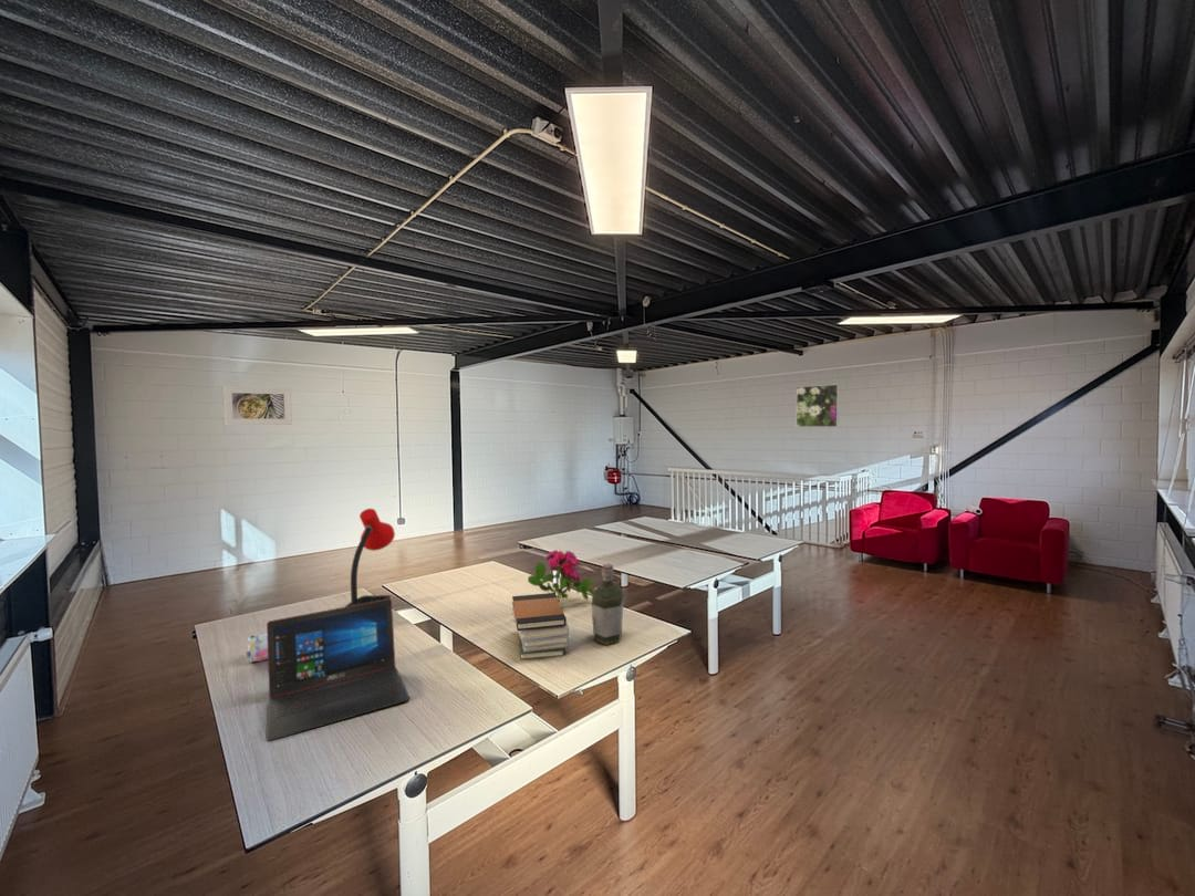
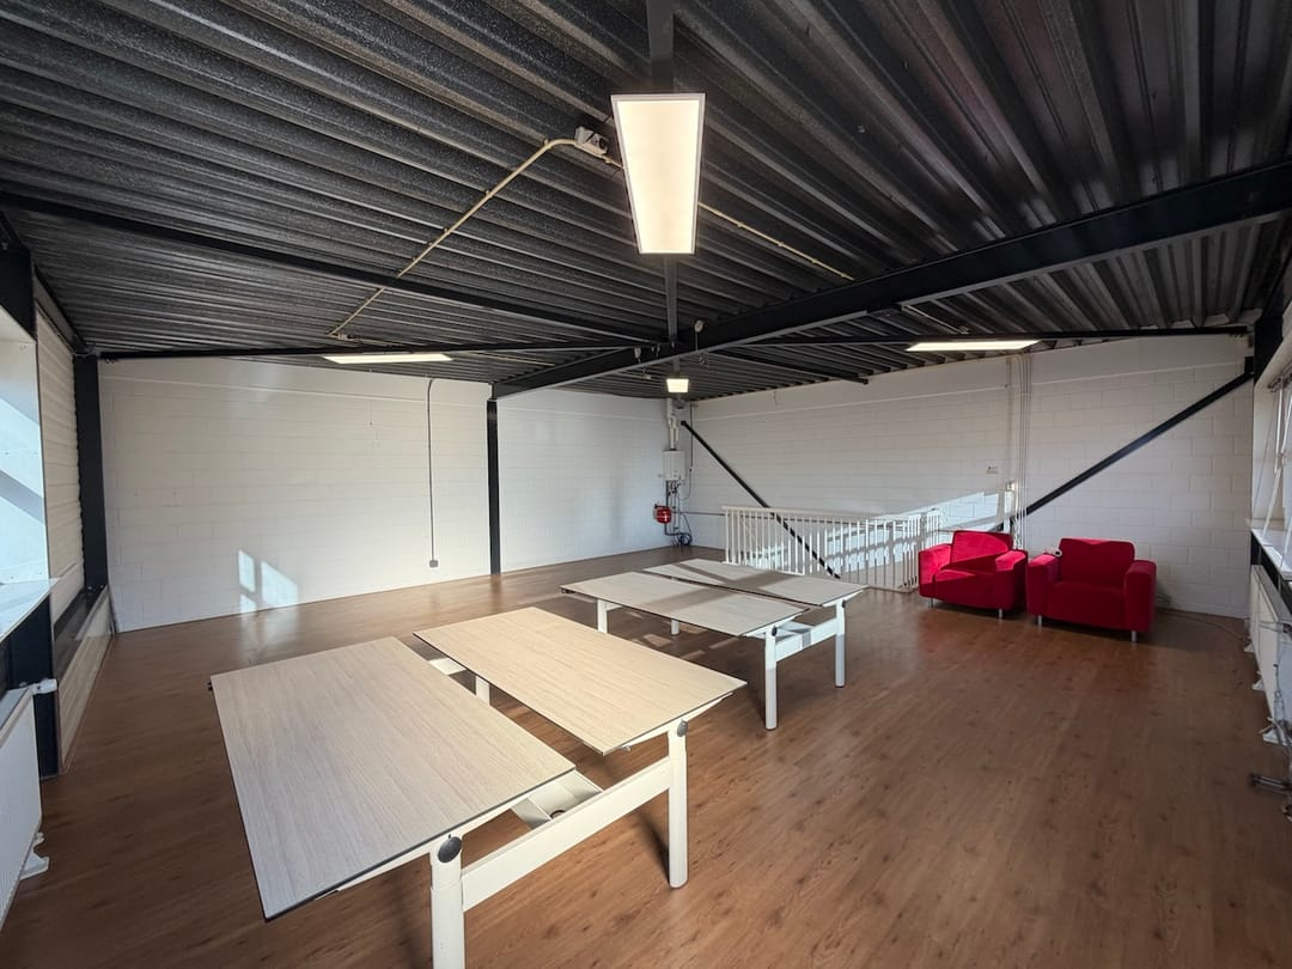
- bottle (607, 602)
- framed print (817, 406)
- pencil case (267, 640)
- flower (561, 576)
- book stack (539, 624)
- laptop (337, 660)
- desk lamp (360, 556)
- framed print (259, 406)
